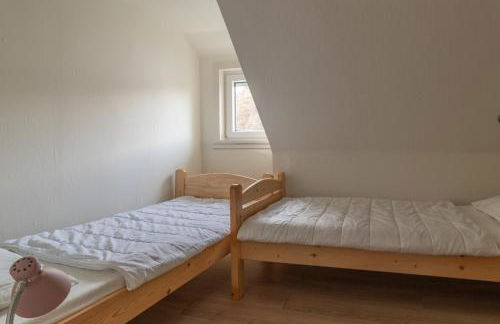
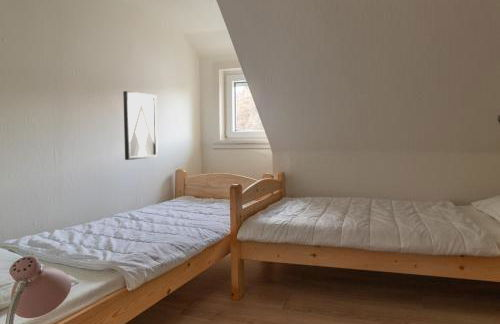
+ wall art (141, 126)
